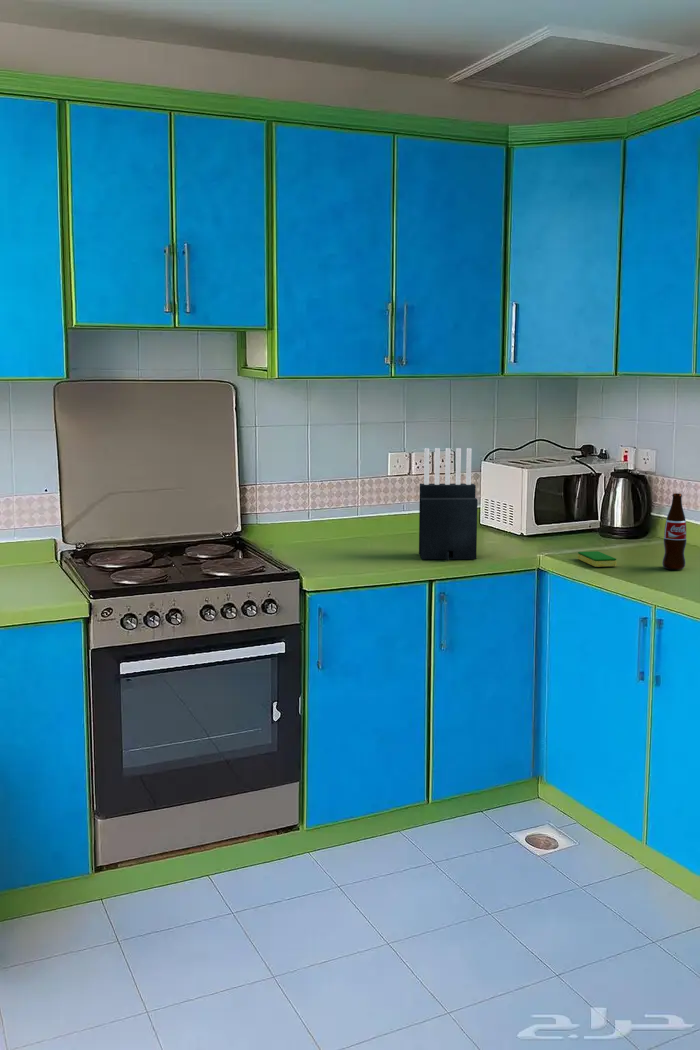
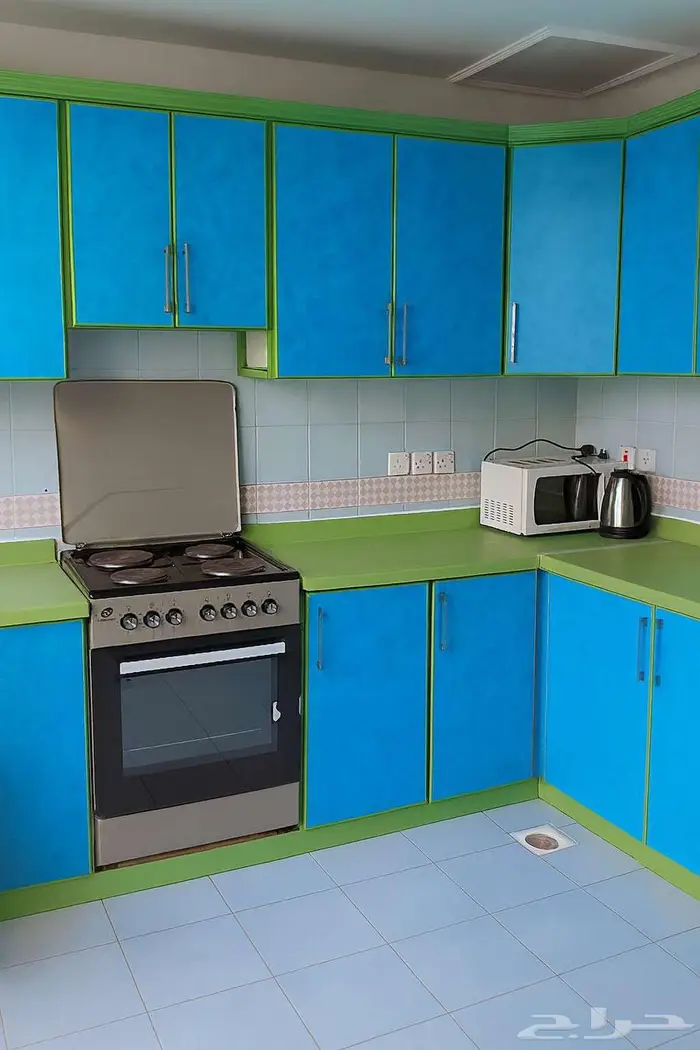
- dish sponge (596, 558)
- bottle (675, 531)
- knife block (448, 503)
